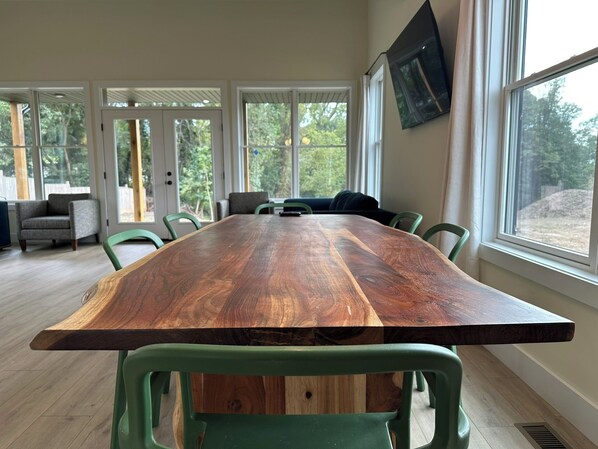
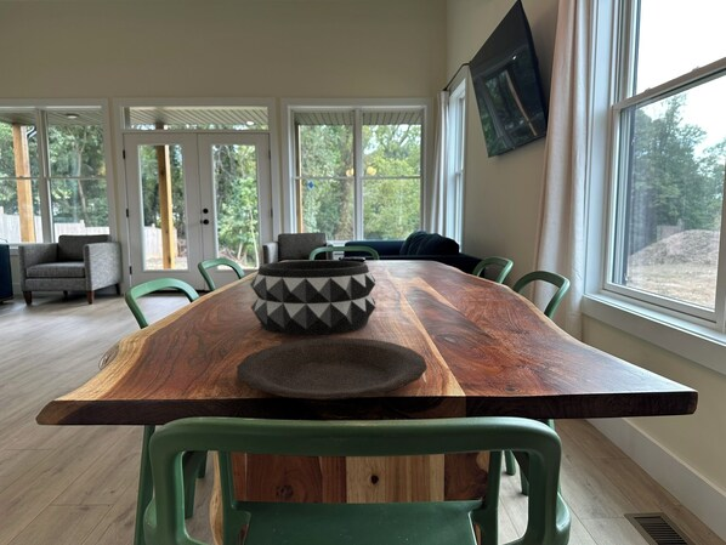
+ decorative bowl (314, 294)
+ plate (333, 369)
